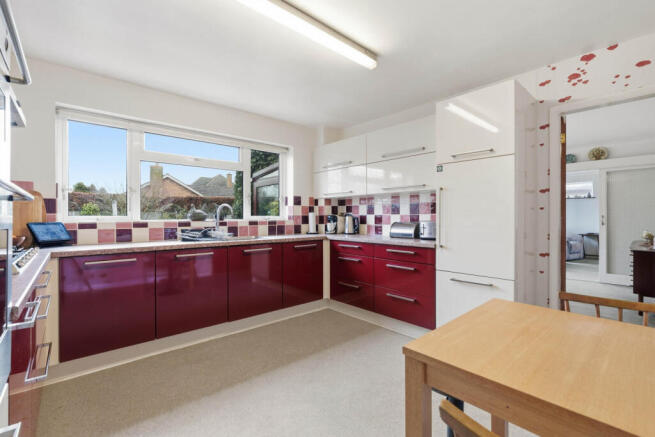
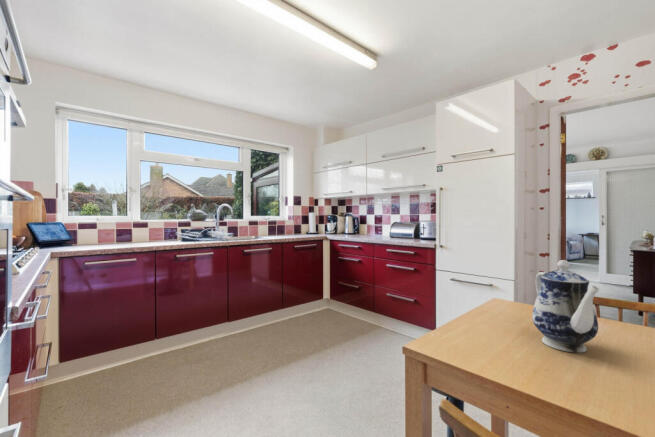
+ teapot (563, 302)
